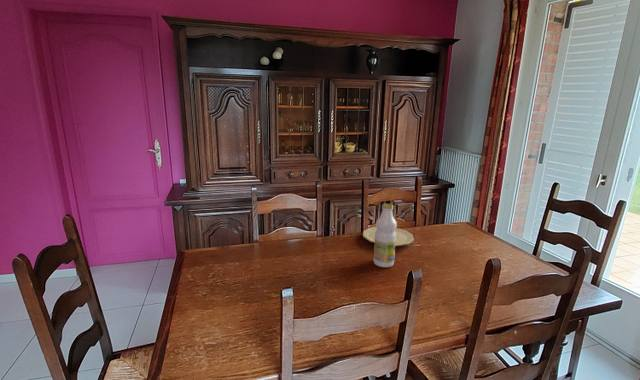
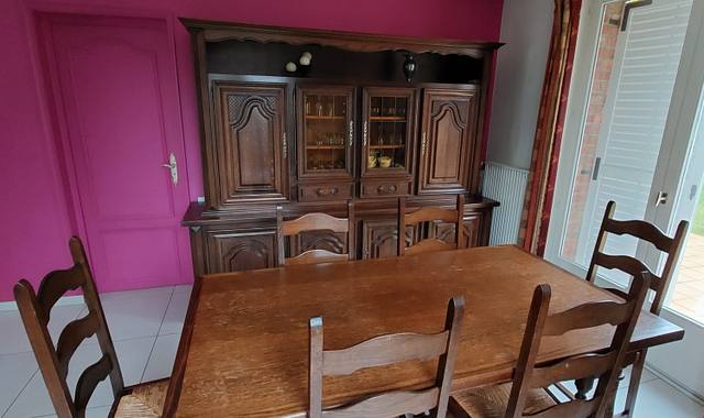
- bottle (385, 234)
- plate (396, 237)
